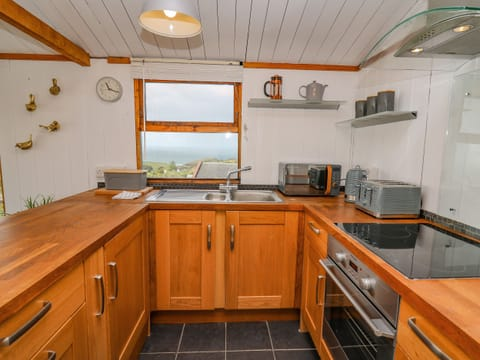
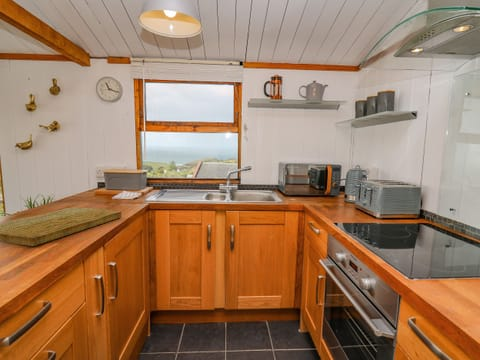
+ cutting board (59, 221)
